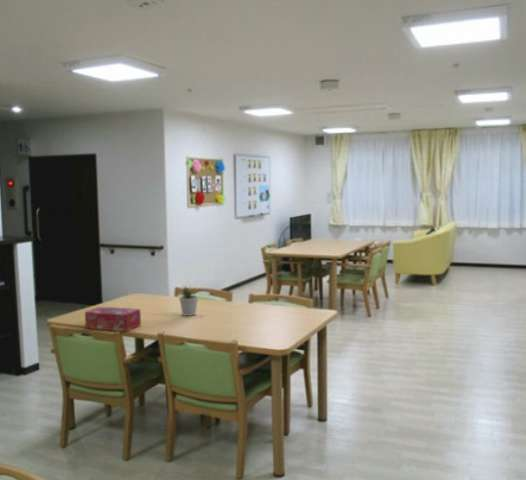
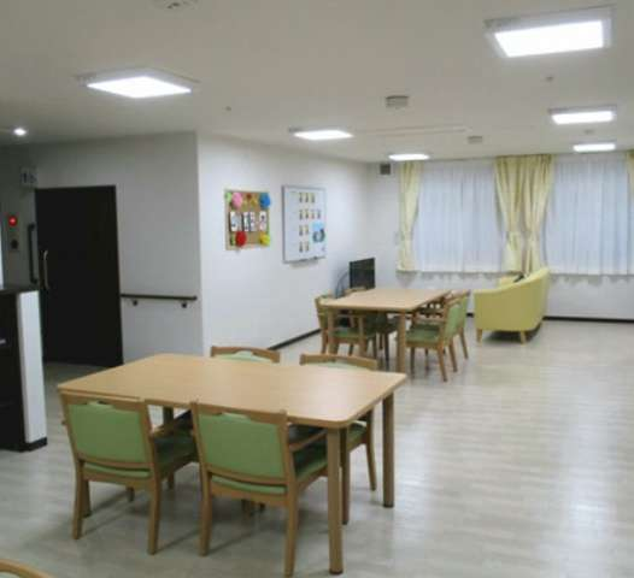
- potted plant (189, 299)
- tissue box (113, 318)
